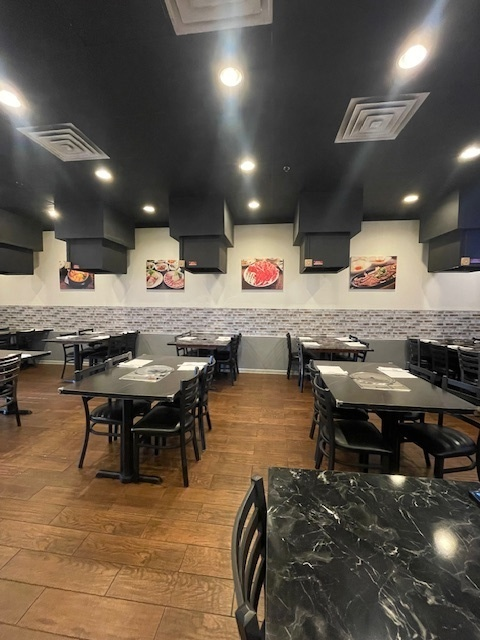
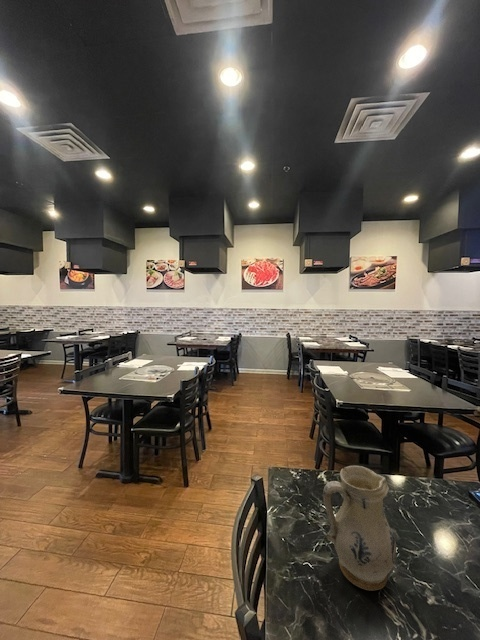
+ ceramic pitcher (357, 524)
